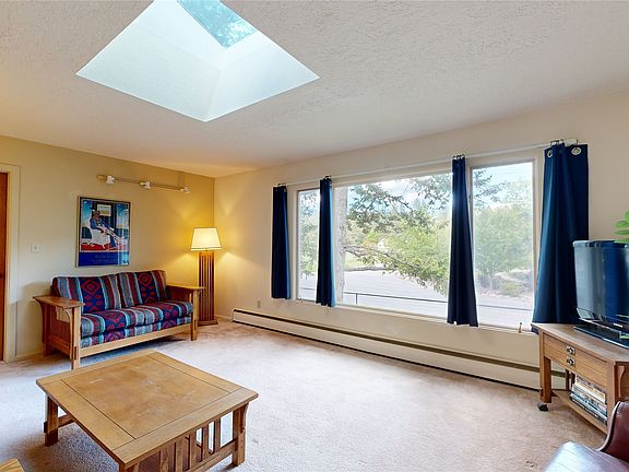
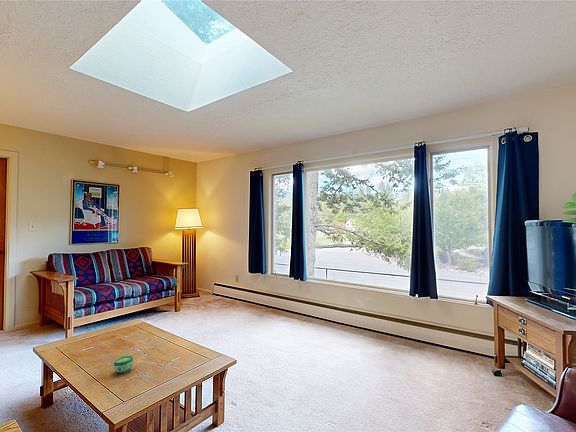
+ cup (123, 363)
